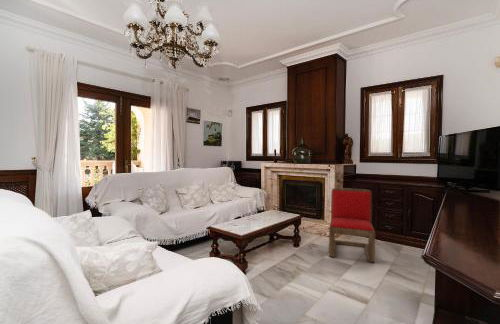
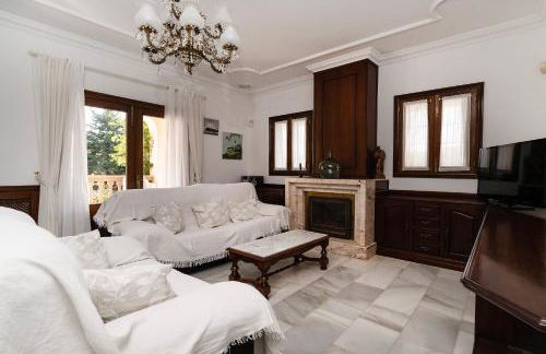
- chair (351, 220)
